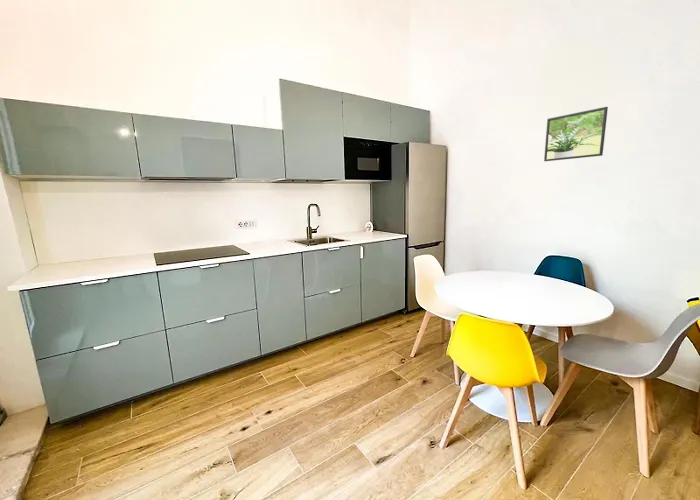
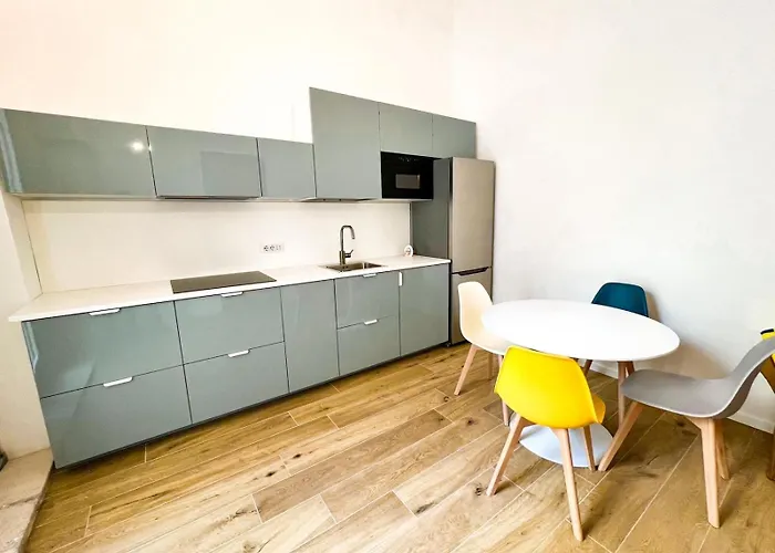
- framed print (573, 136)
